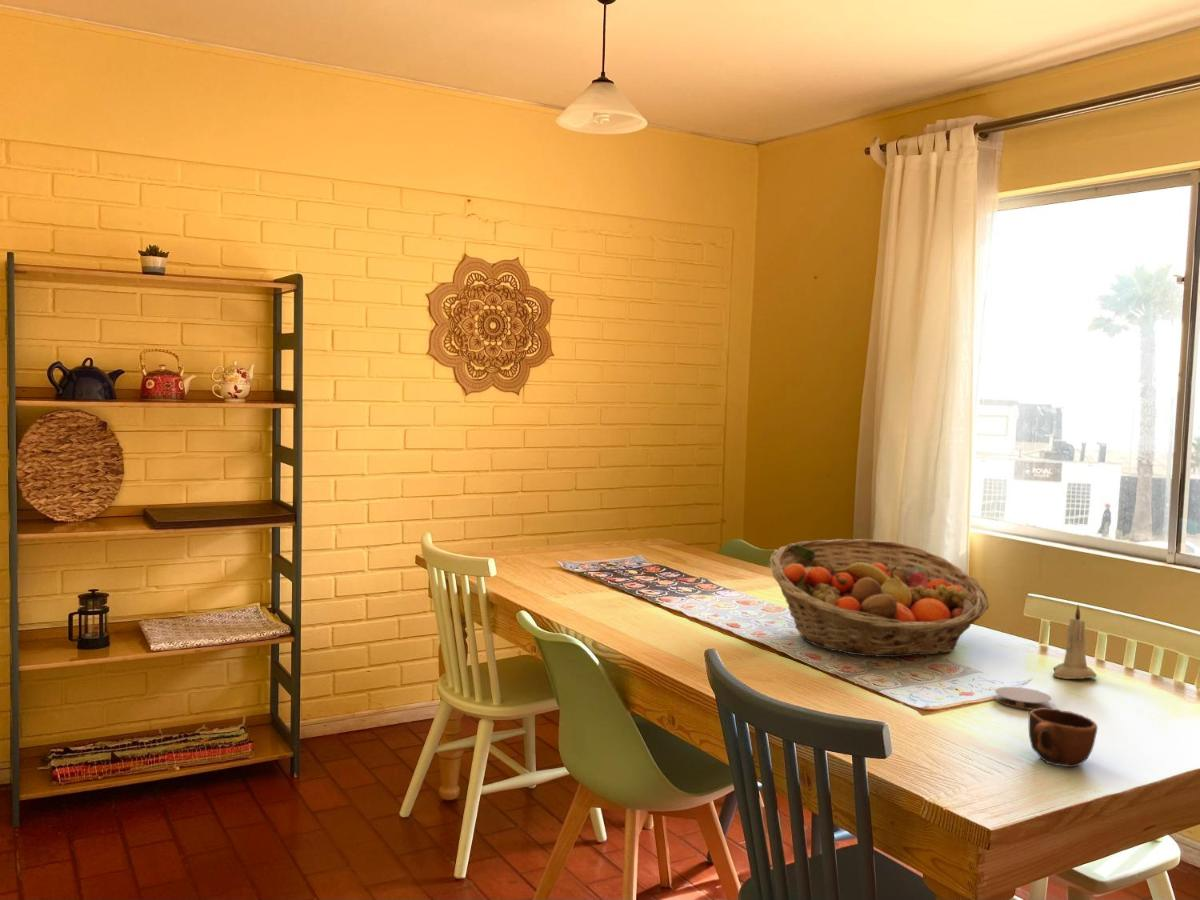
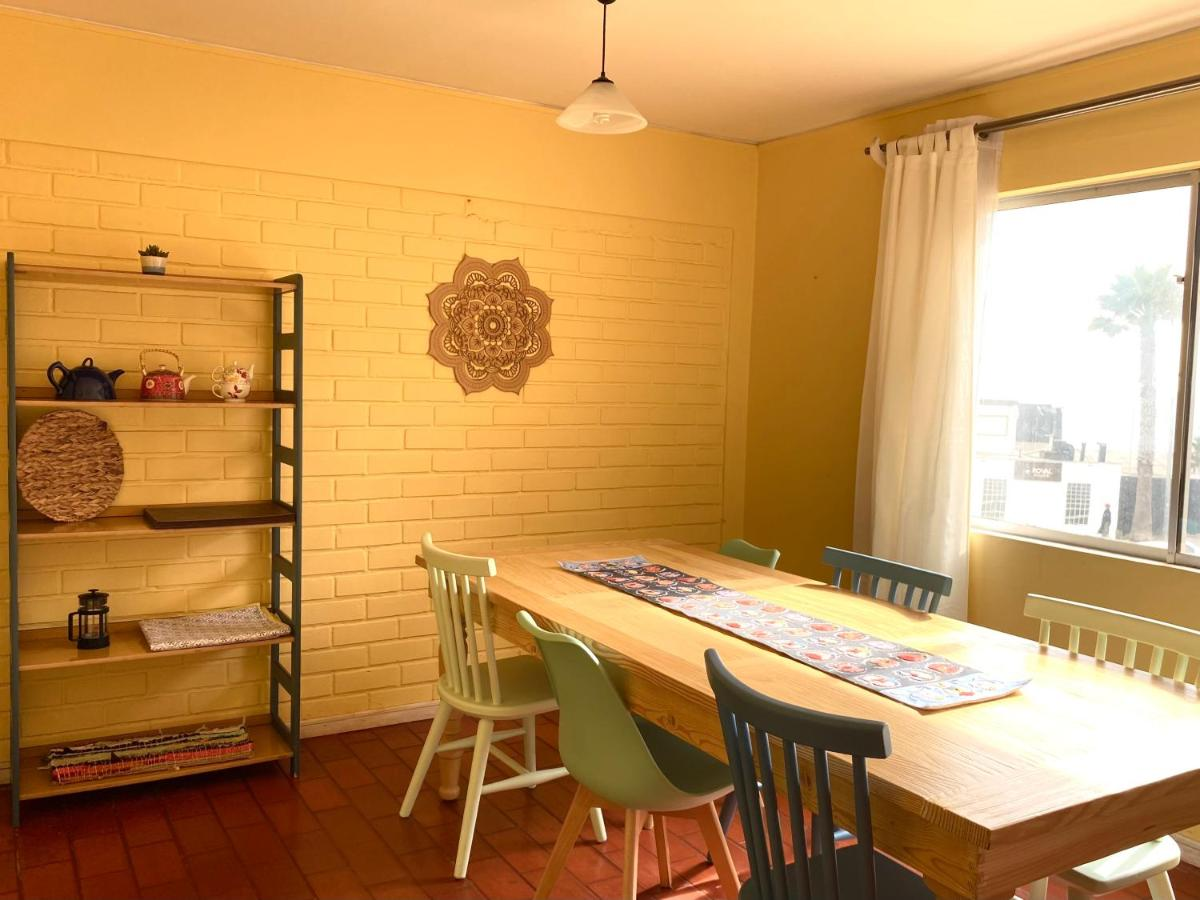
- candle (1074, 640)
- mug (1061, 740)
- fruit basket (875, 595)
- coaster (1022, 698)
